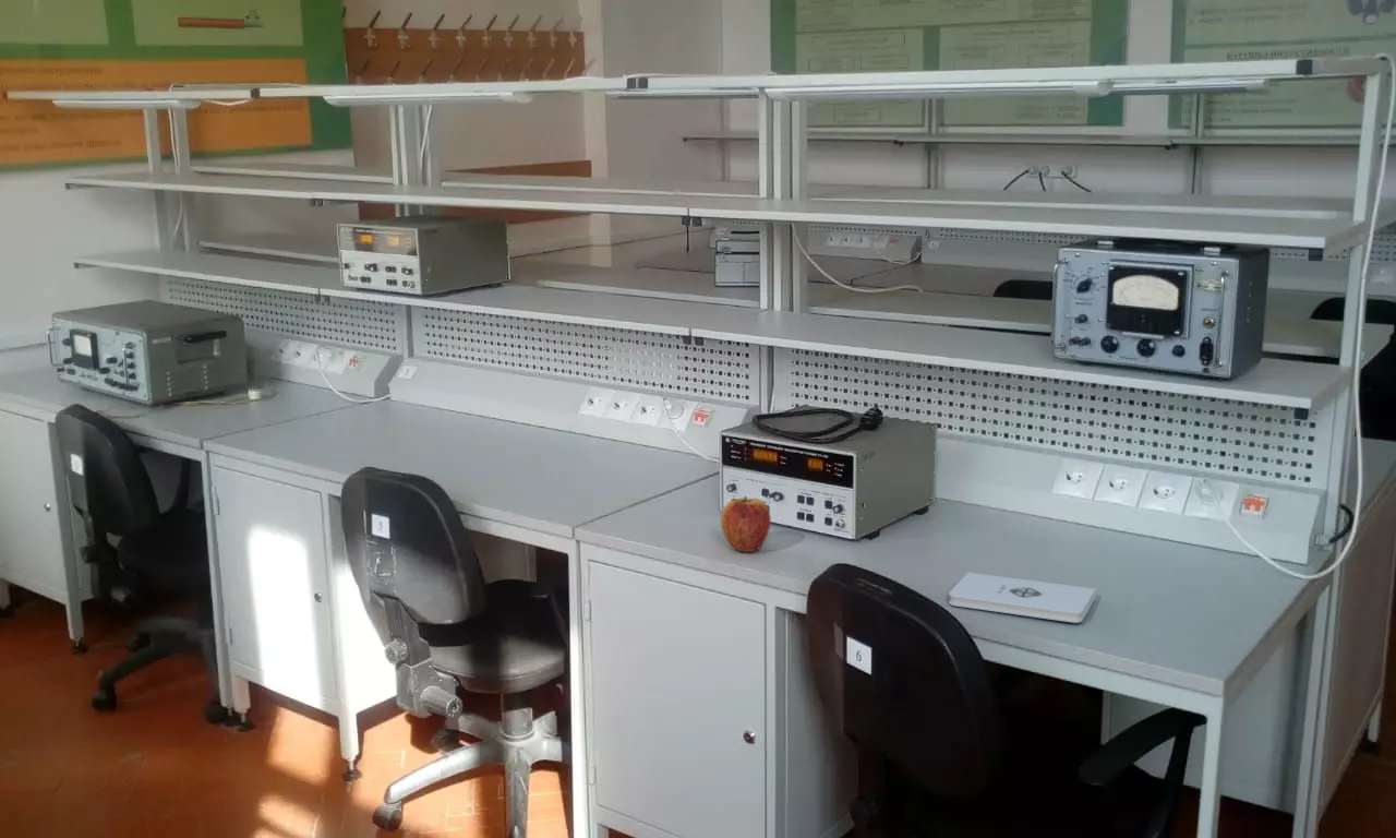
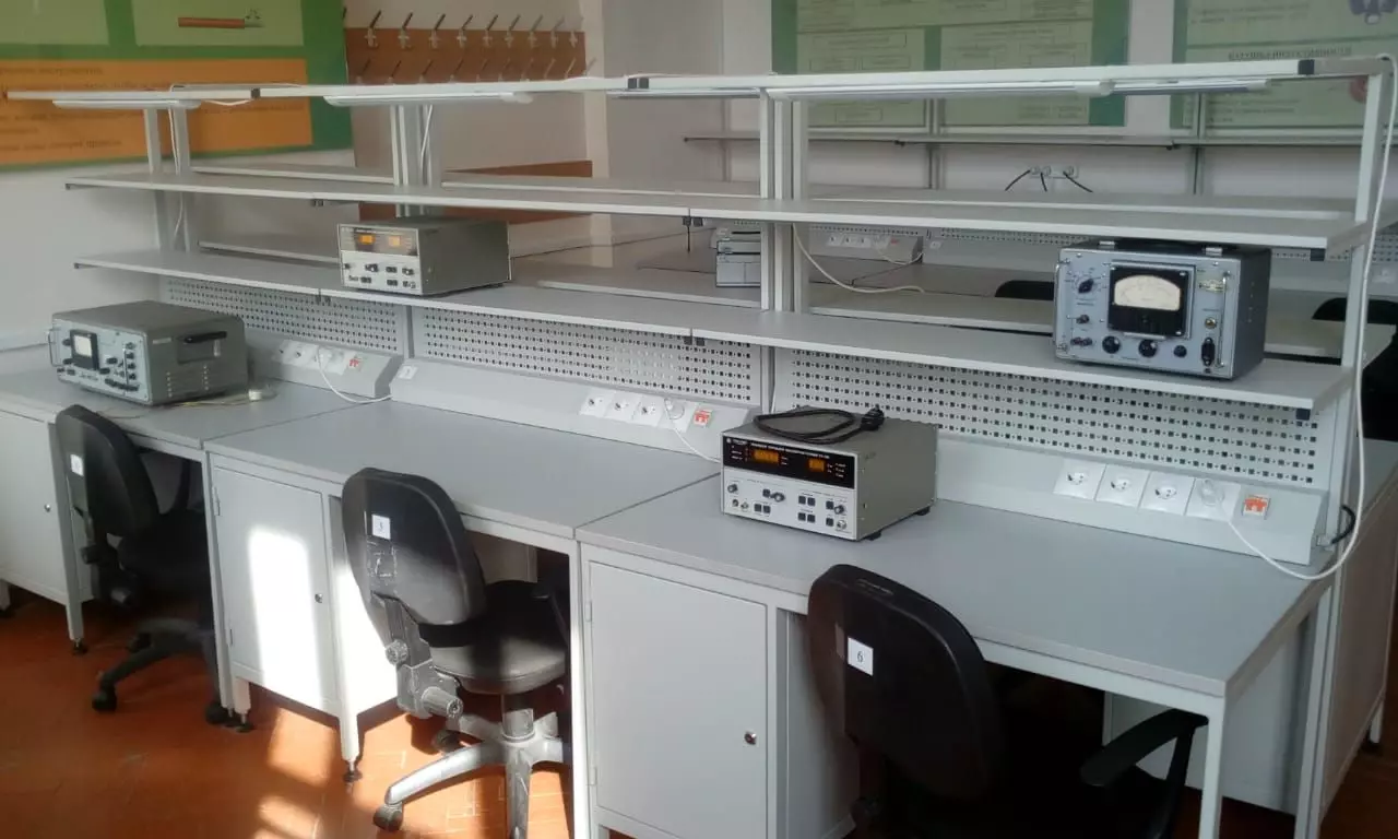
- notepad (1021, 596)
- apple (746, 523)
